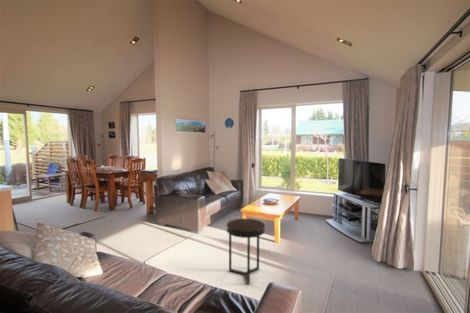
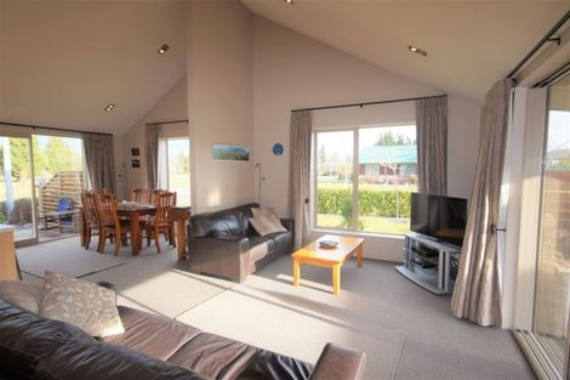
- side table (247, 249)
